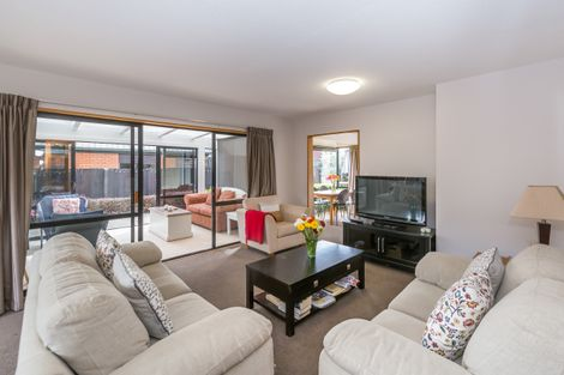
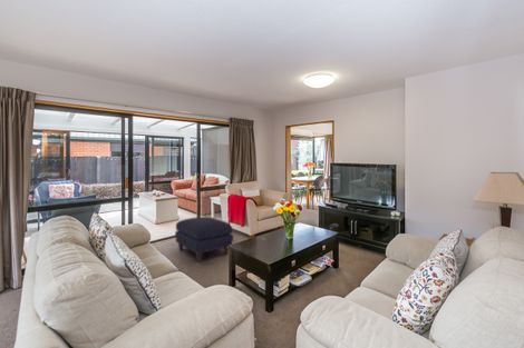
+ ottoman (203, 235)
